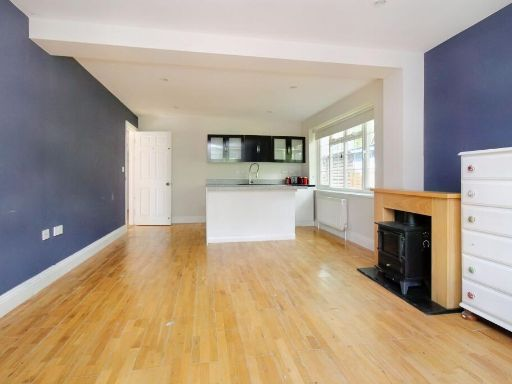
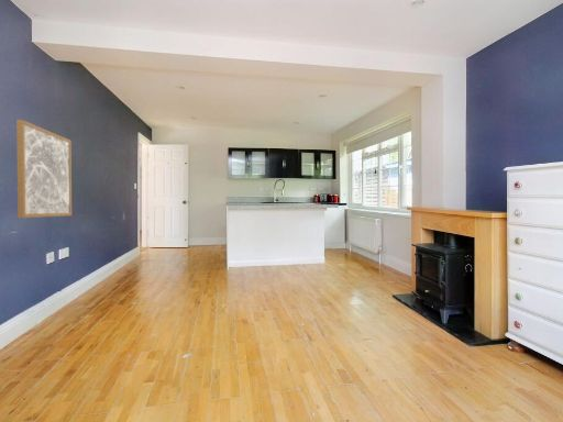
+ wall art (47, 174)
